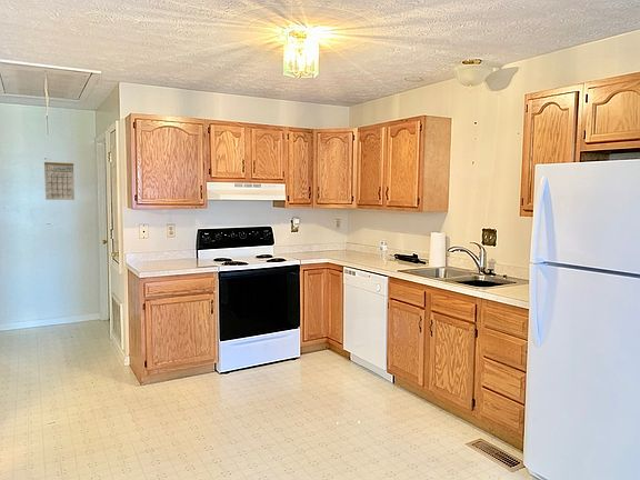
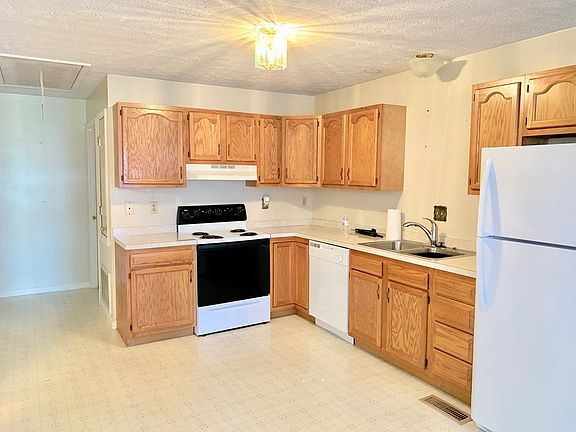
- calendar (59, 177)
